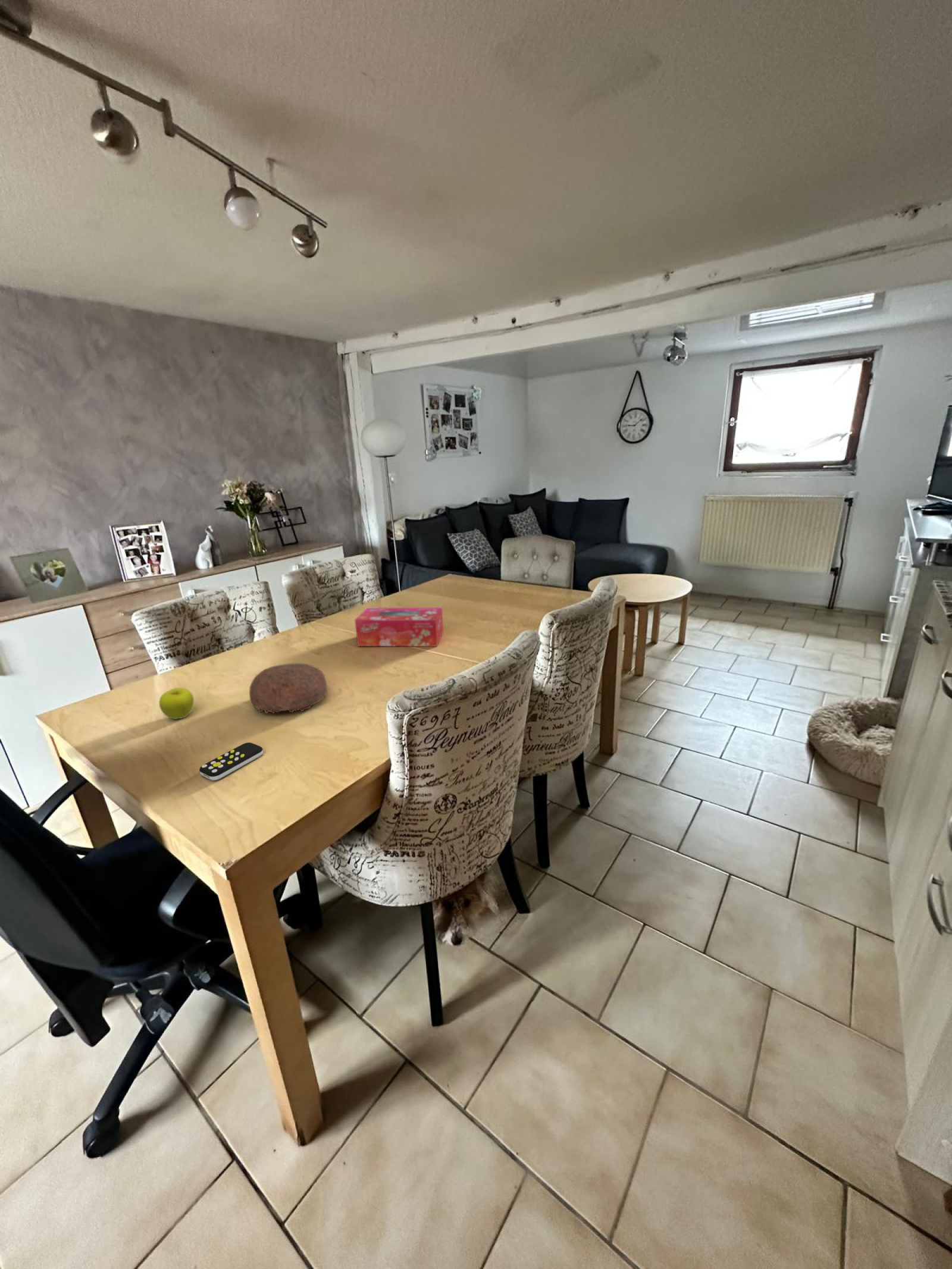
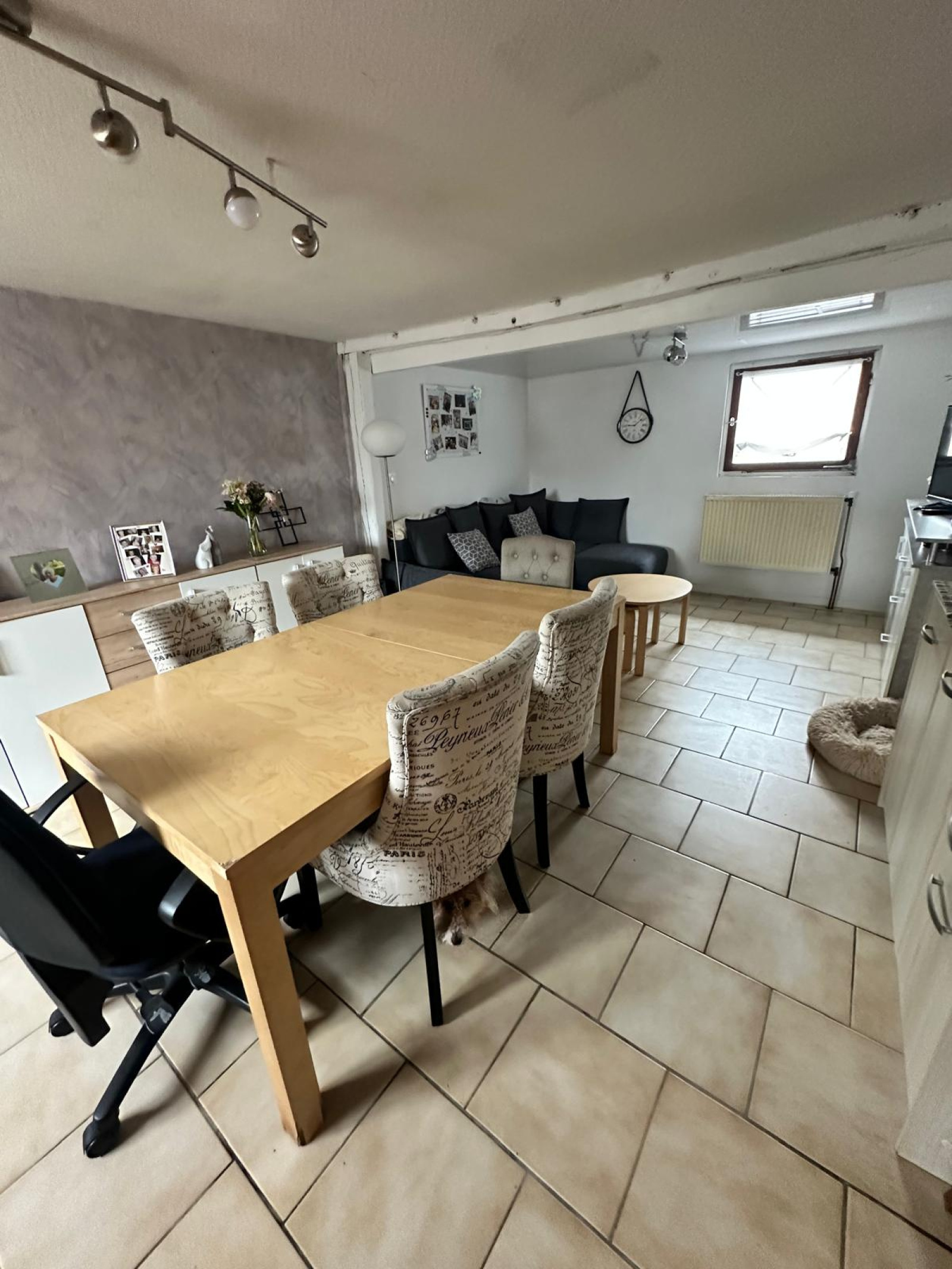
- decorative bowl (288, 685)
- remote control (232, 760)
- tissue box (400, 626)
- fruit (177, 703)
